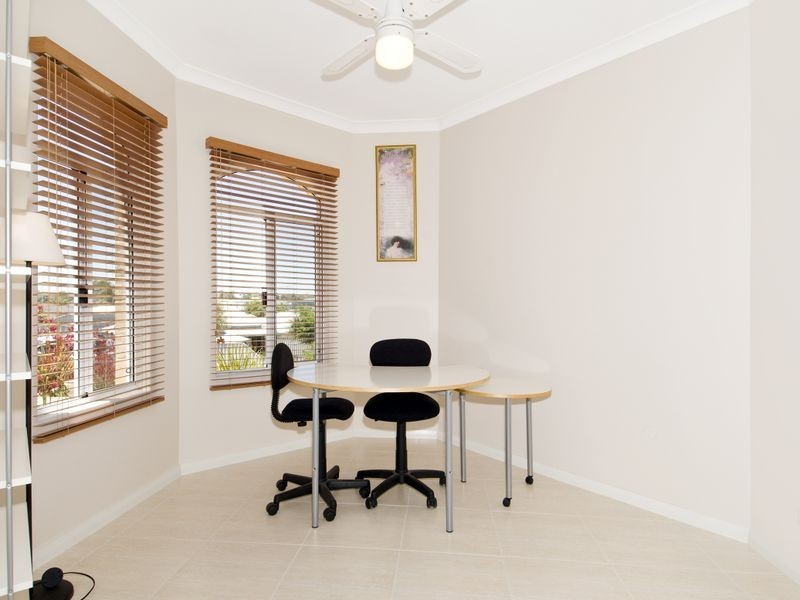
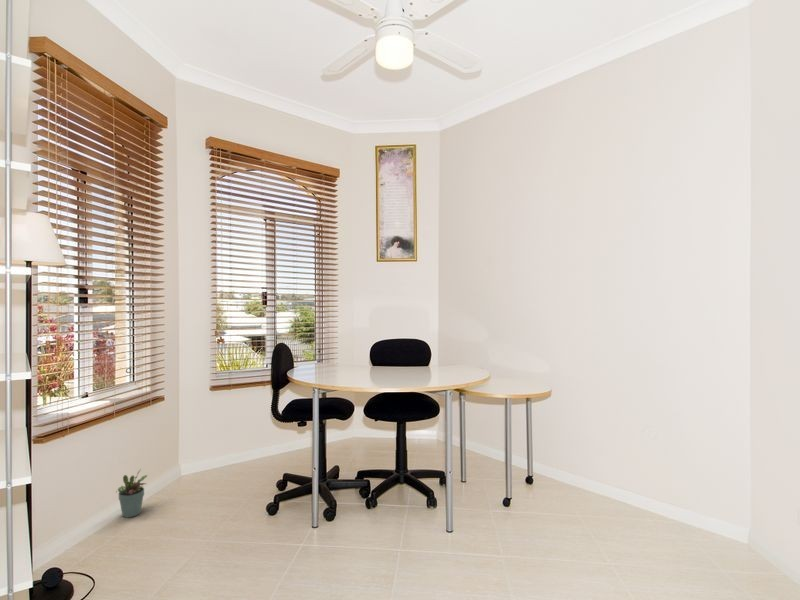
+ potted plant (134, 492)
